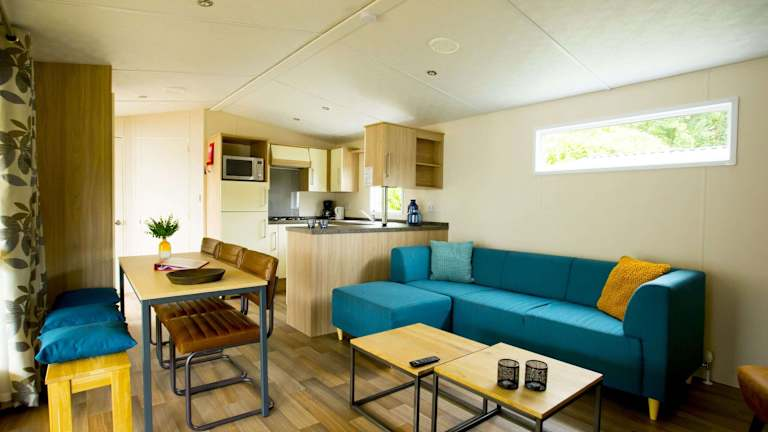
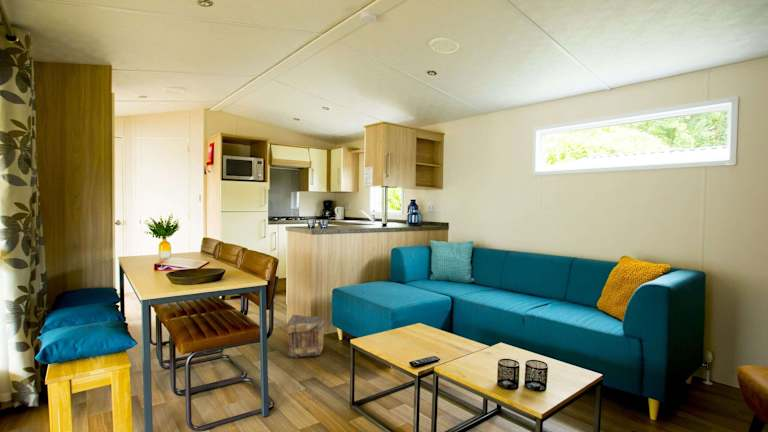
+ pouch (306, 334)
